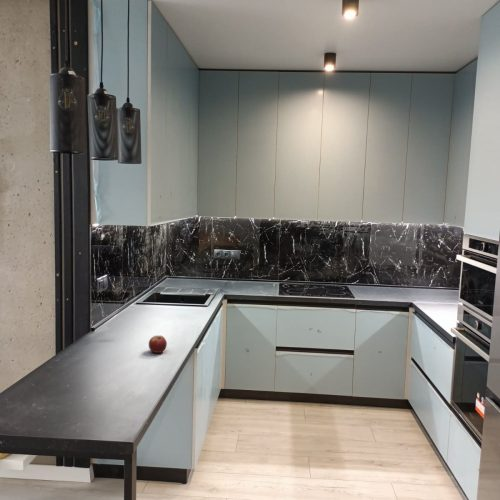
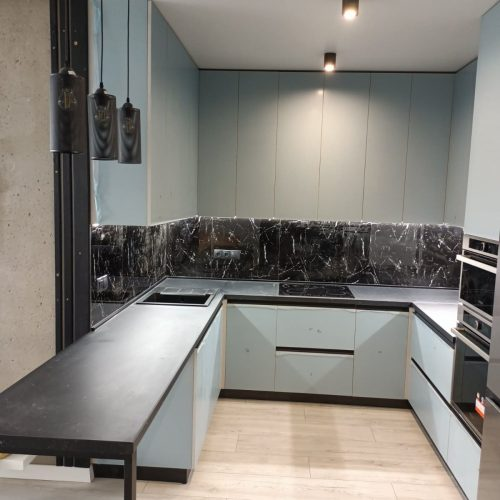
- fruit (157, 344)
